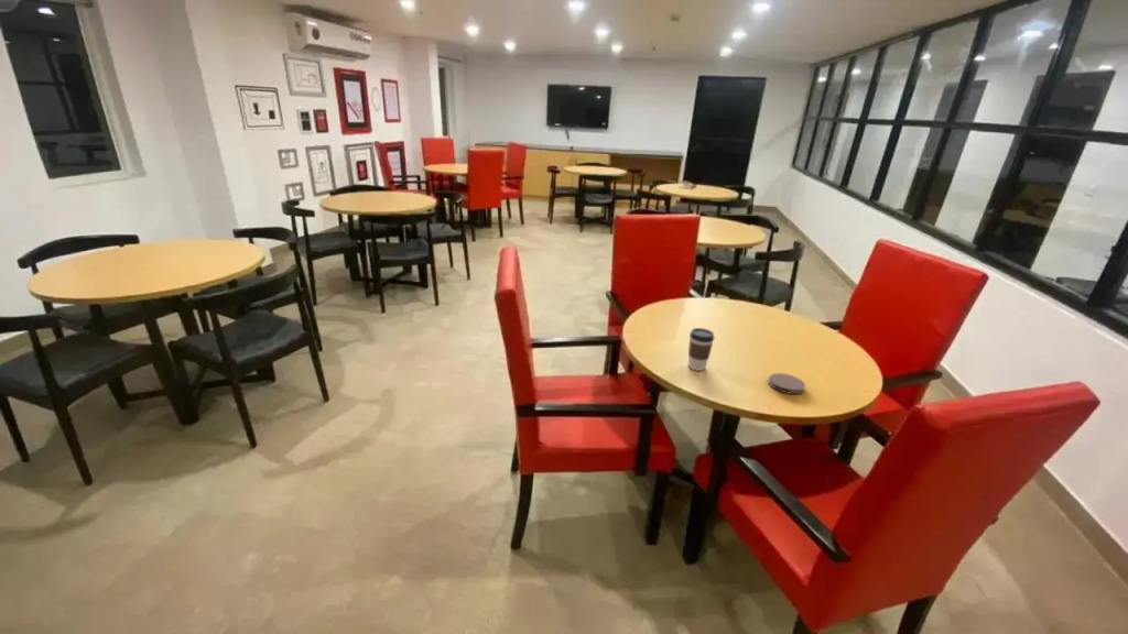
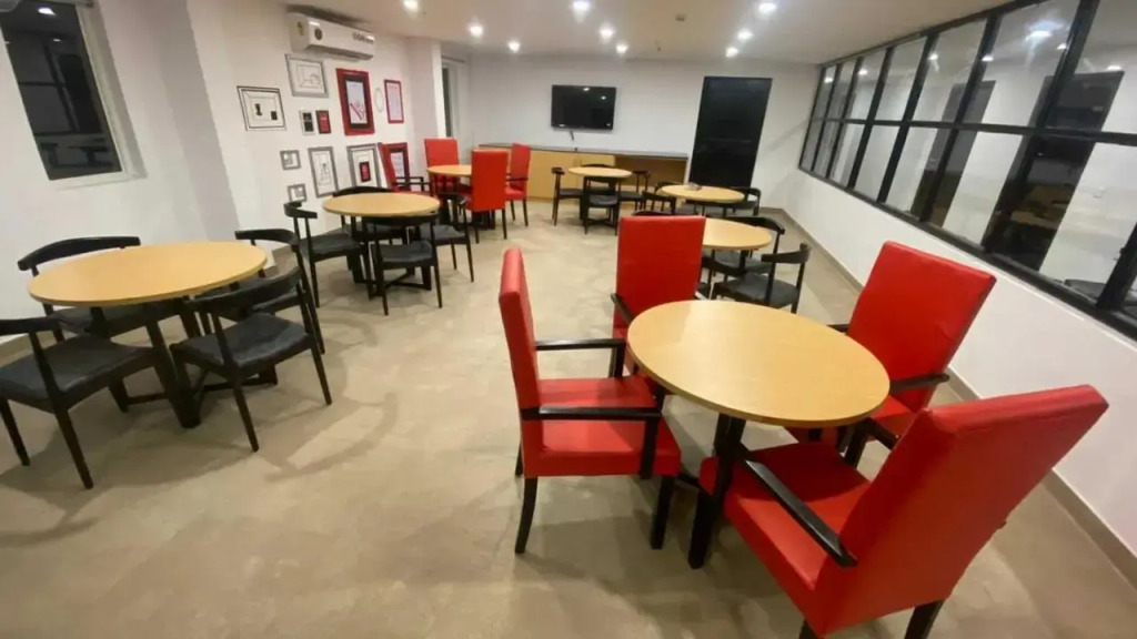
- coffee cup (699, 349)
- coaster (787, 383)
